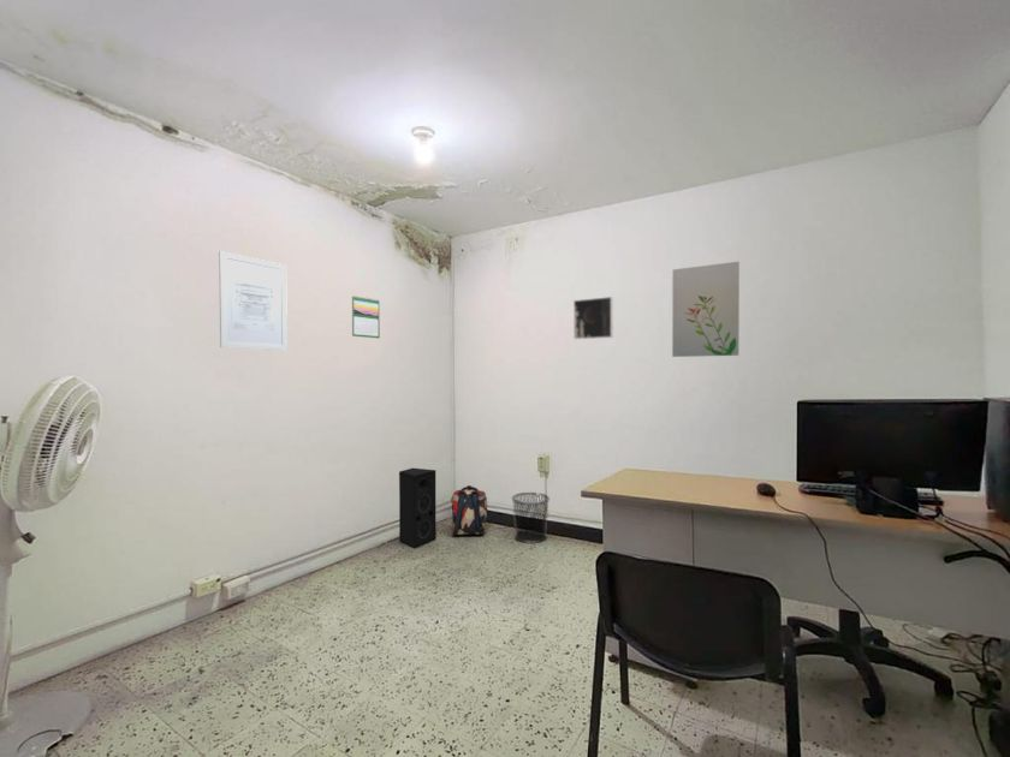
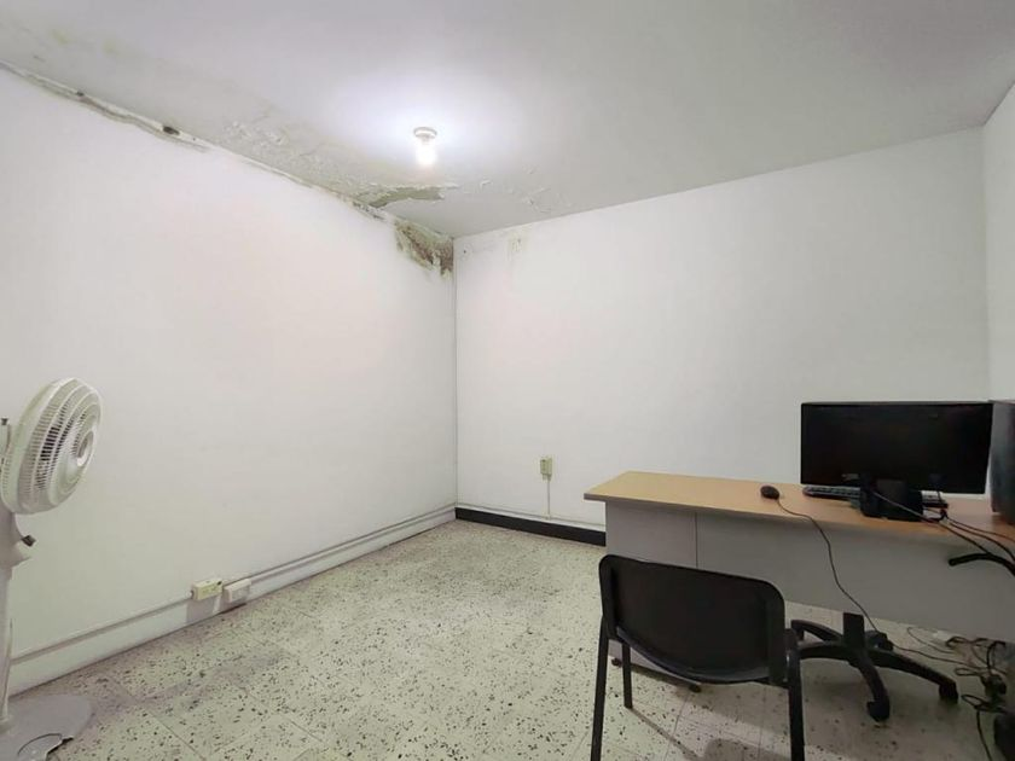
- speaker (415, 506)
- calendar (366, 316)
- wall art (255, 303)
- waste bin (530, 517)
- wall art (705, 310)
- backpack (469, 509)
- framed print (593, 318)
